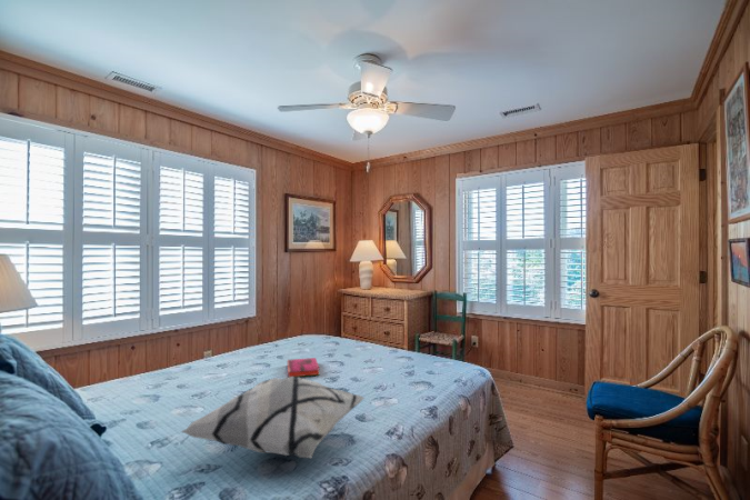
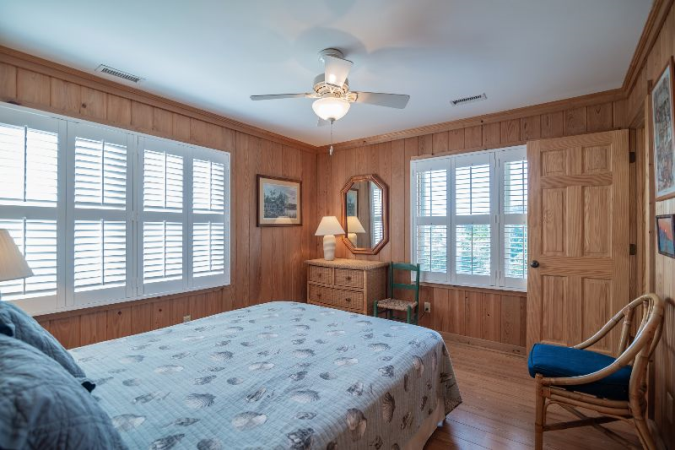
- hardback book (302, 367)
- decorative pillow (282, 412)
